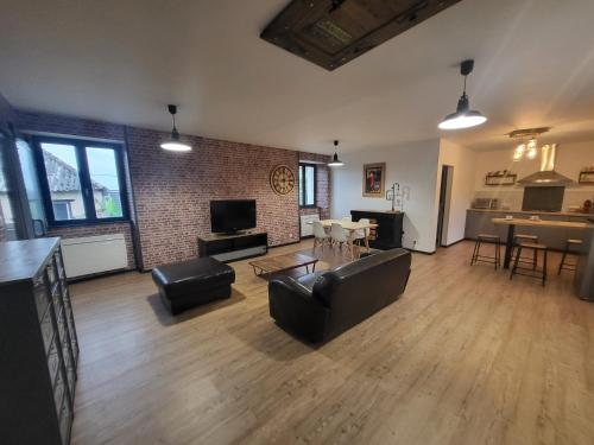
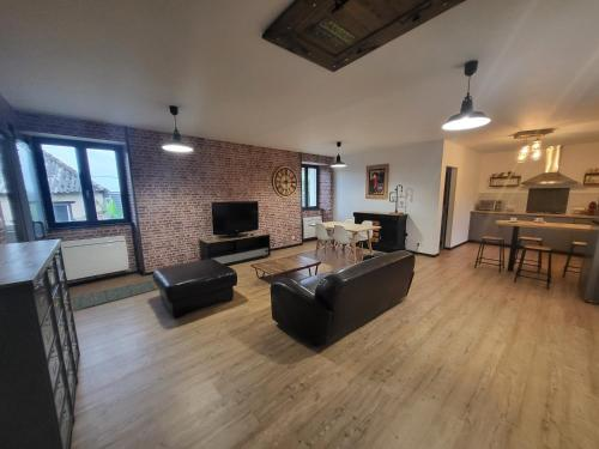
+ rug (117, 292)
